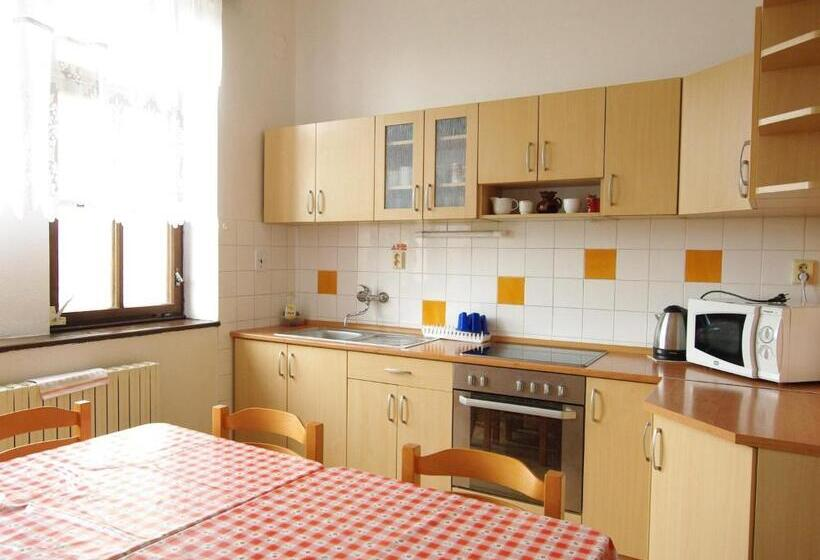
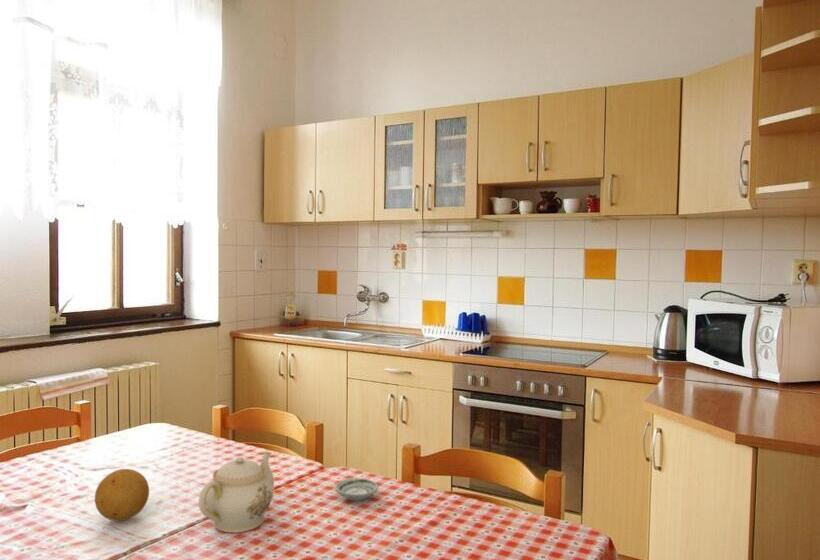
+ saucer (356, 490)
+ teapot (237, 490)
+ fruit (122, 494)
